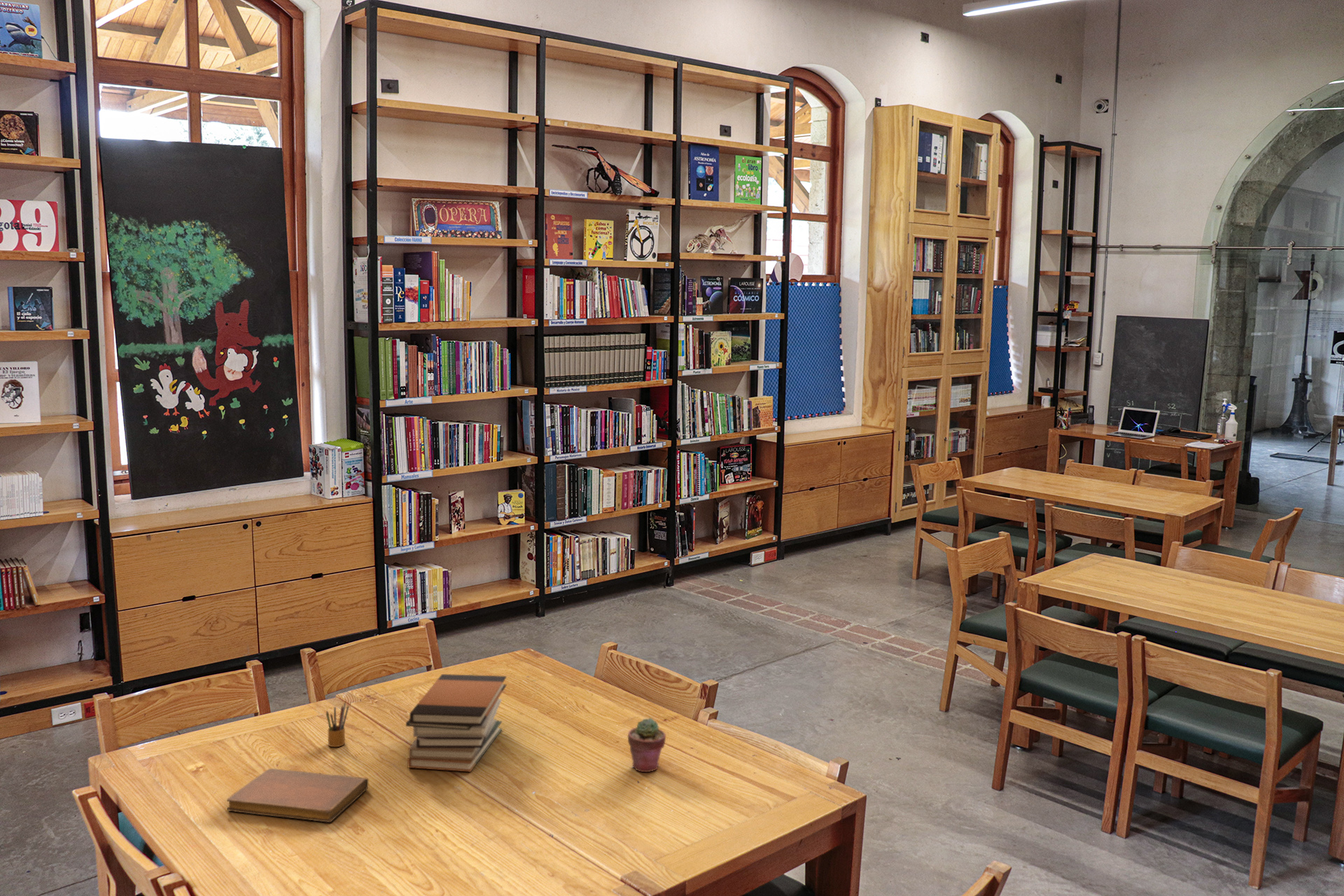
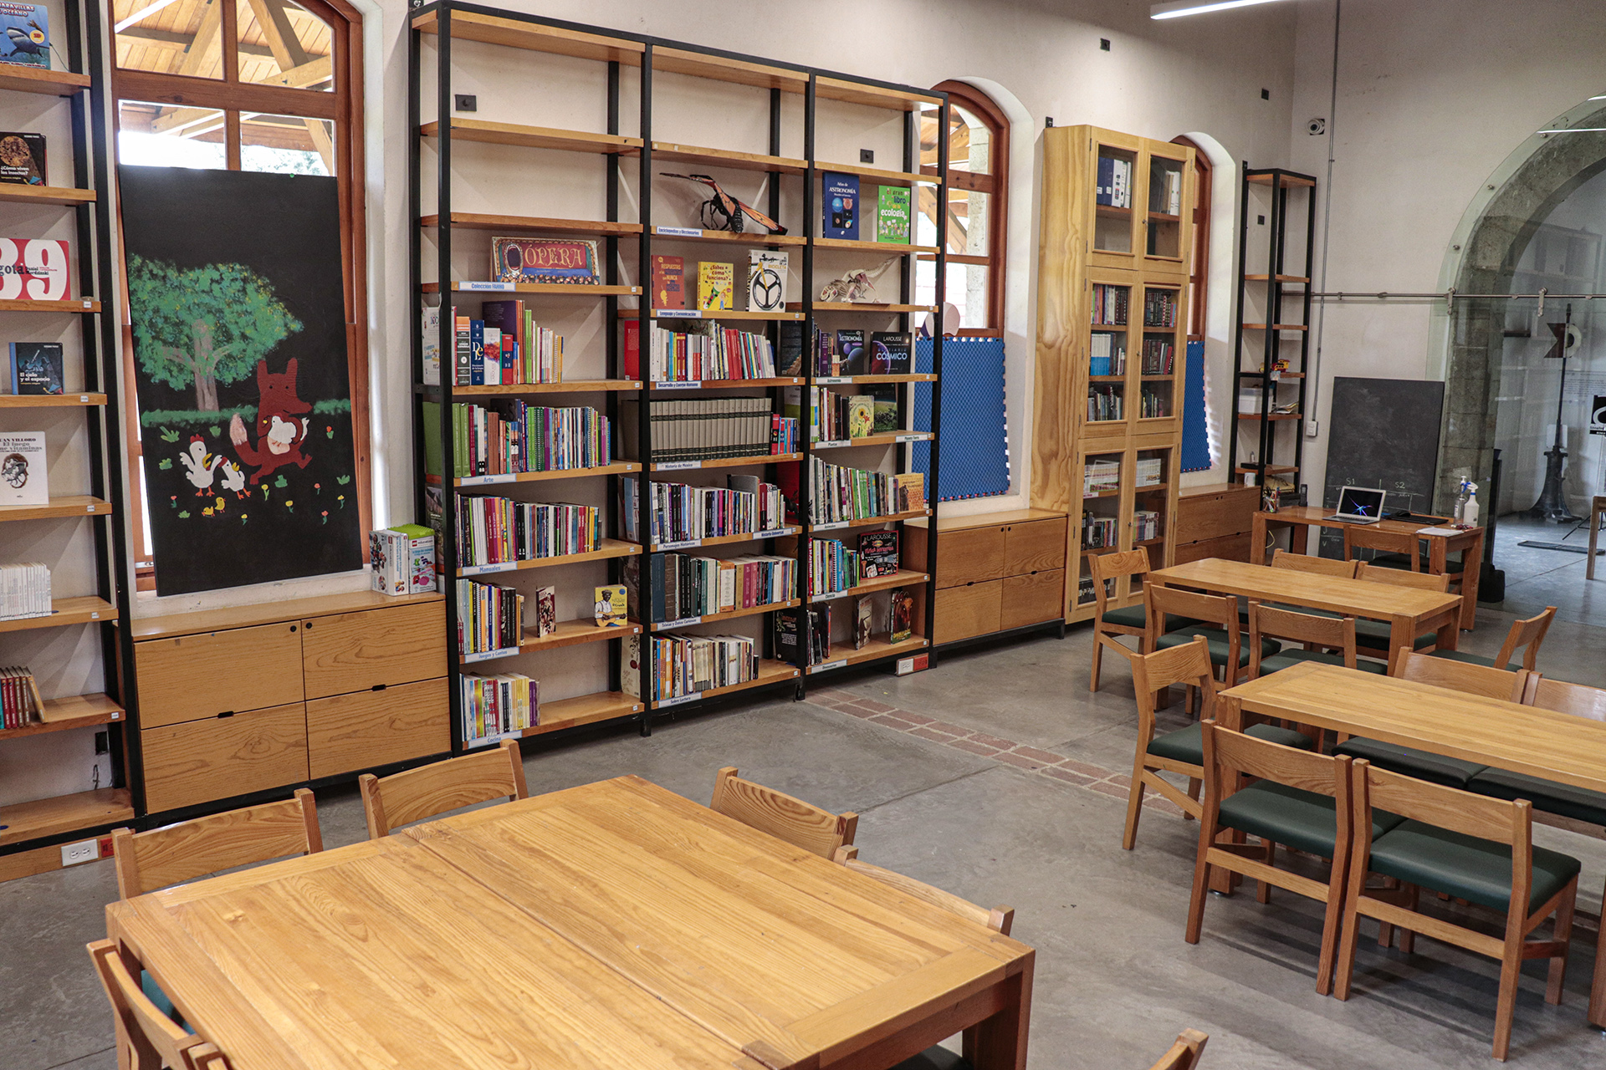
- pencil box (336, 724)
- potted succulent (646, 743)
- notebook (299, 793)
- book stack (458, 720)
